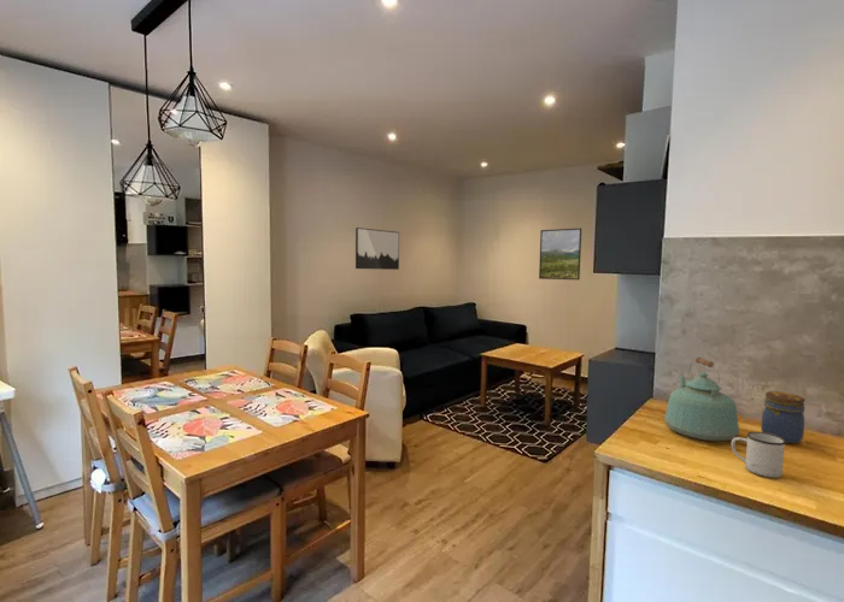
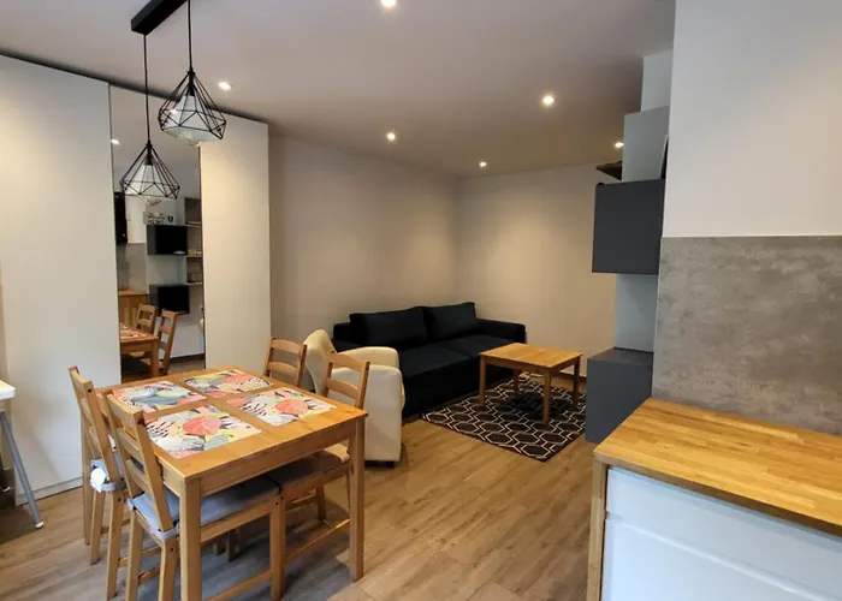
- mug (756, 452)
- jar (784, 415)
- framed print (559, 254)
- wall art (377, 249)
- kettle (698, 394)
